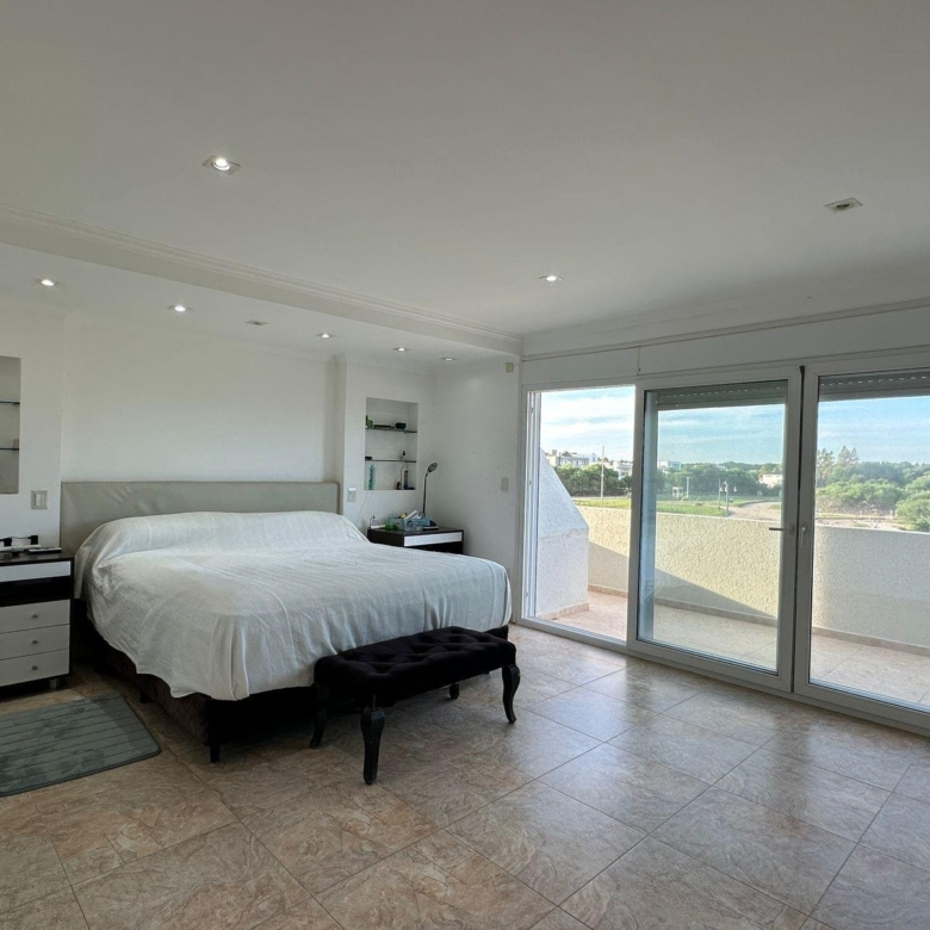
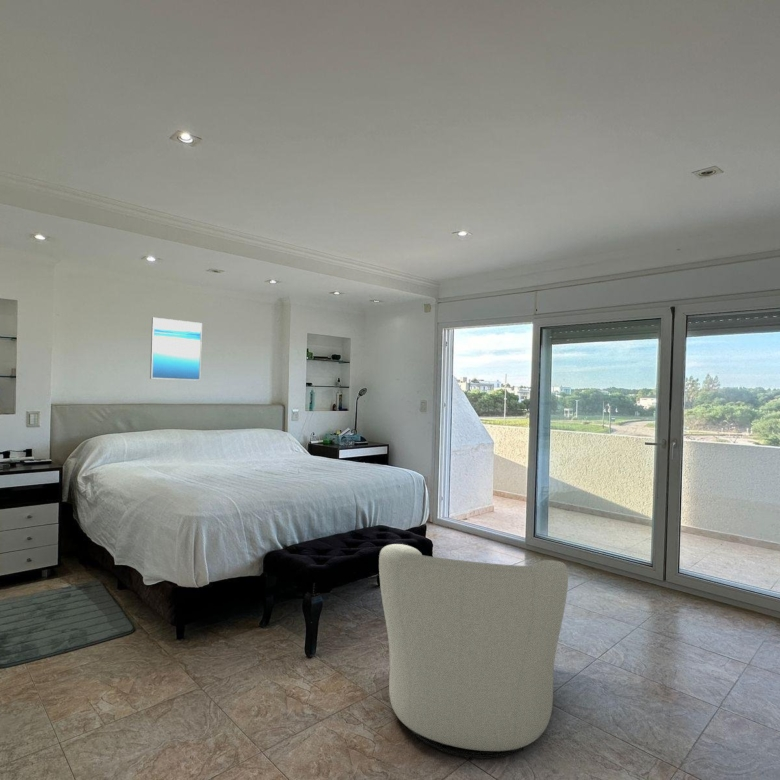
+ wall art (176, 350)
+ chair (469, 627)
